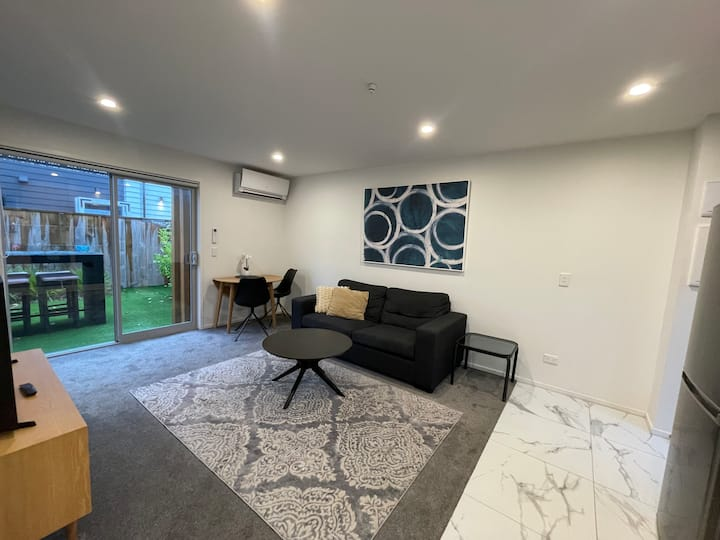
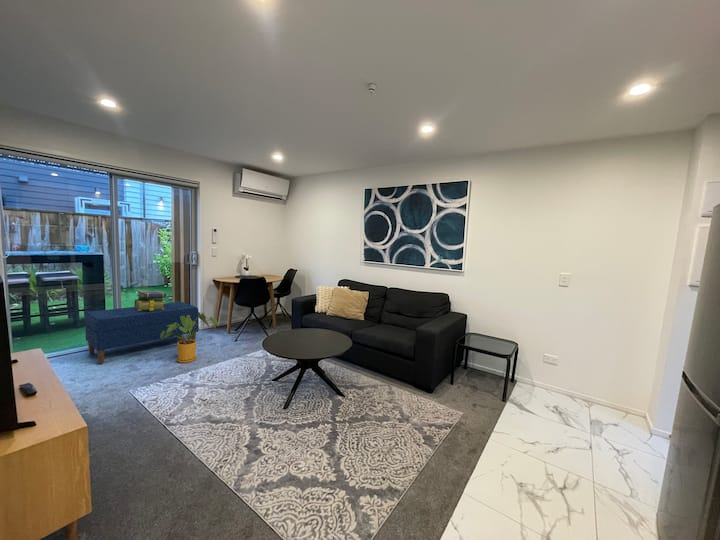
+ house plant (187, 336)
+ stack of books (150, 299)
+ bench (146, 328)
